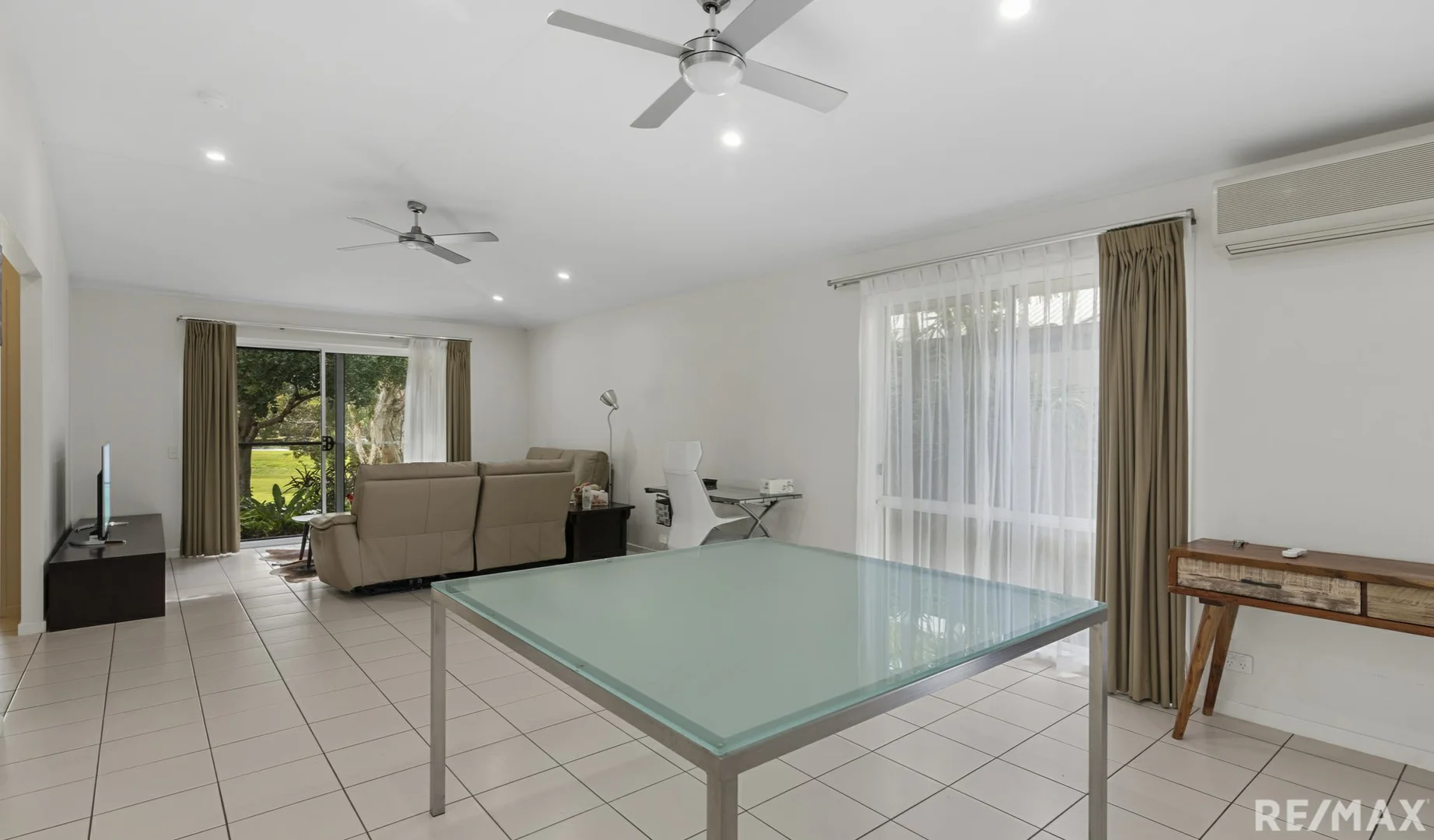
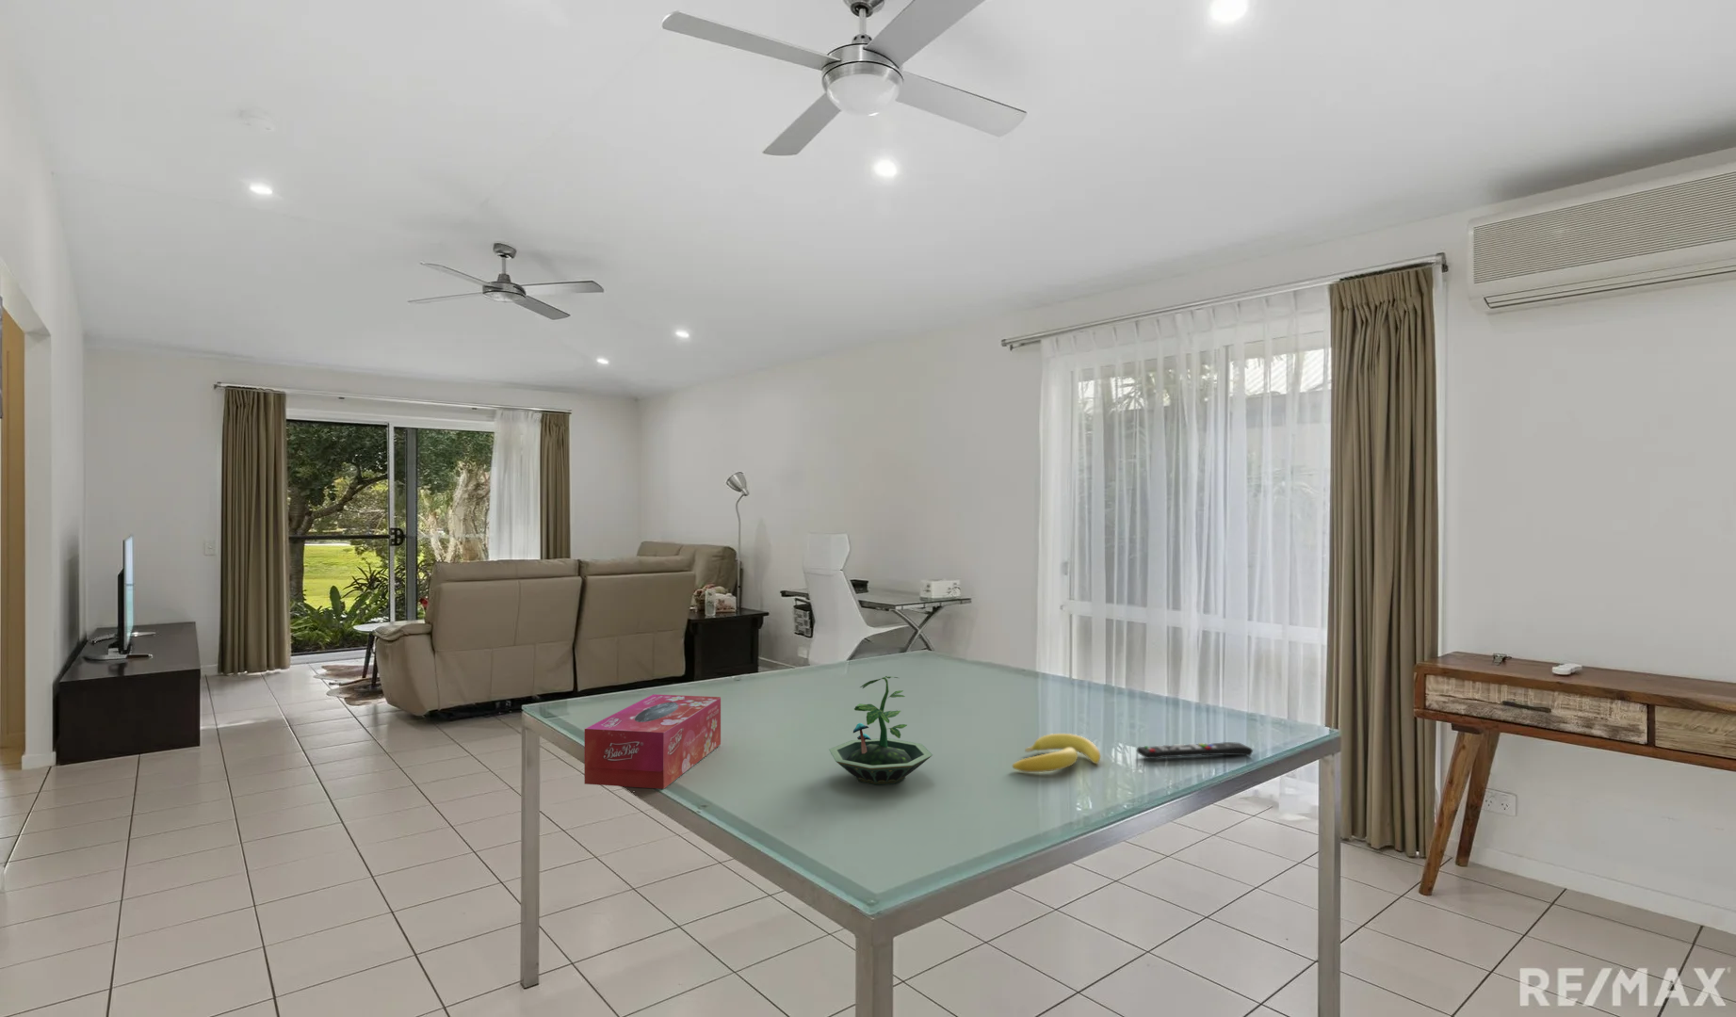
+ banana (1052, 752)
+ remote control (1195, 751)
+ tissue box (657, 736)
+ terrarium (883, 697)
